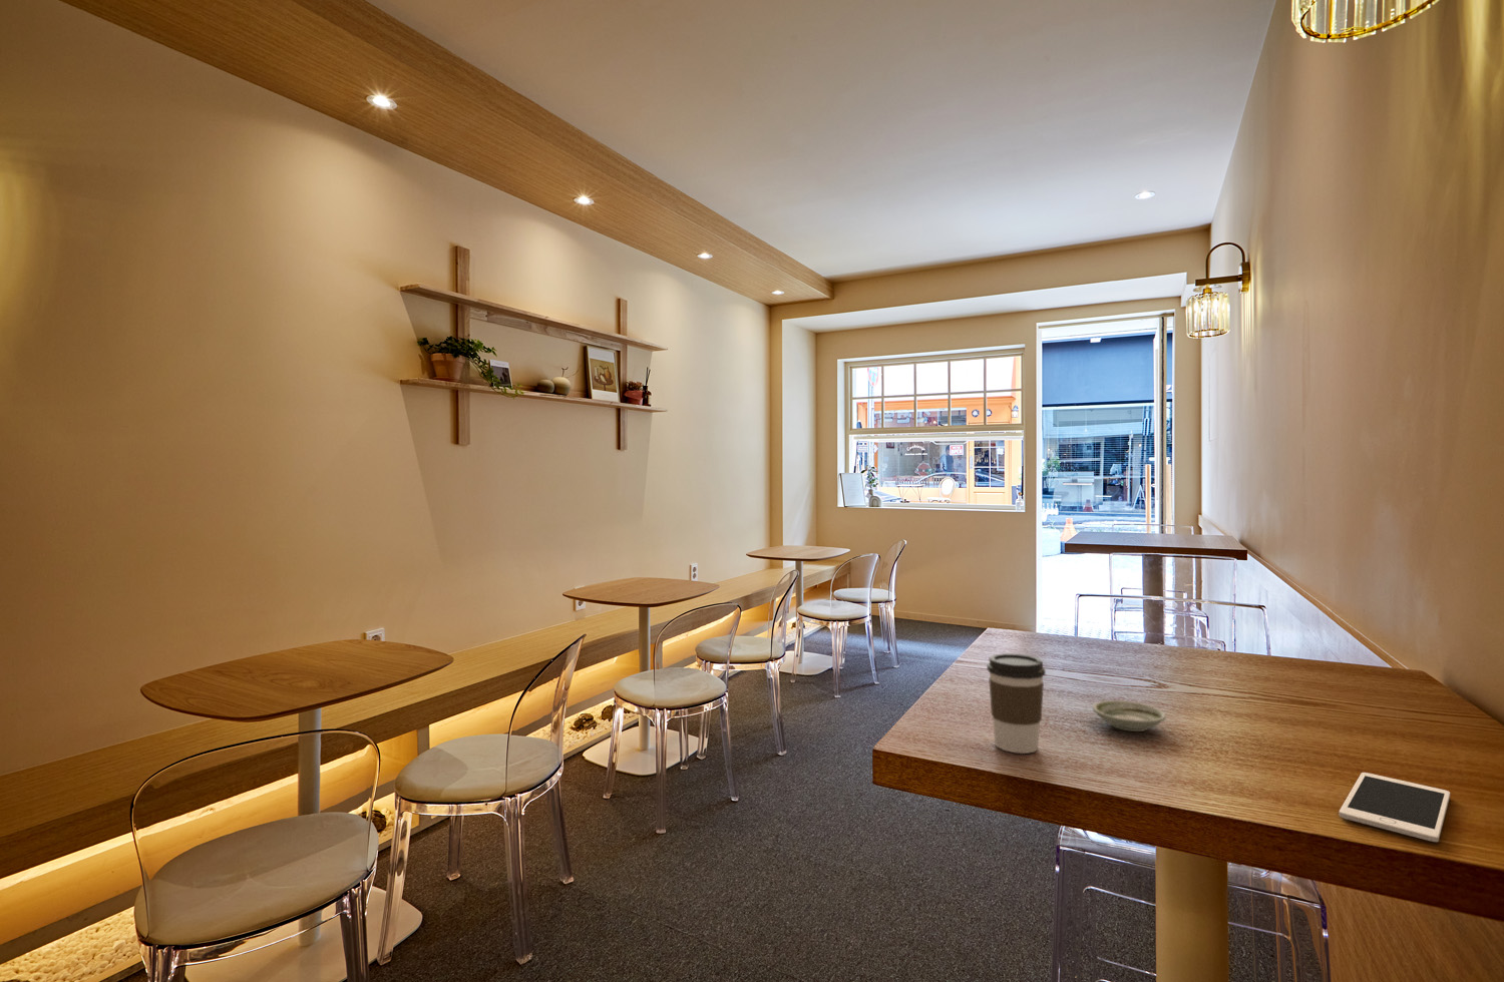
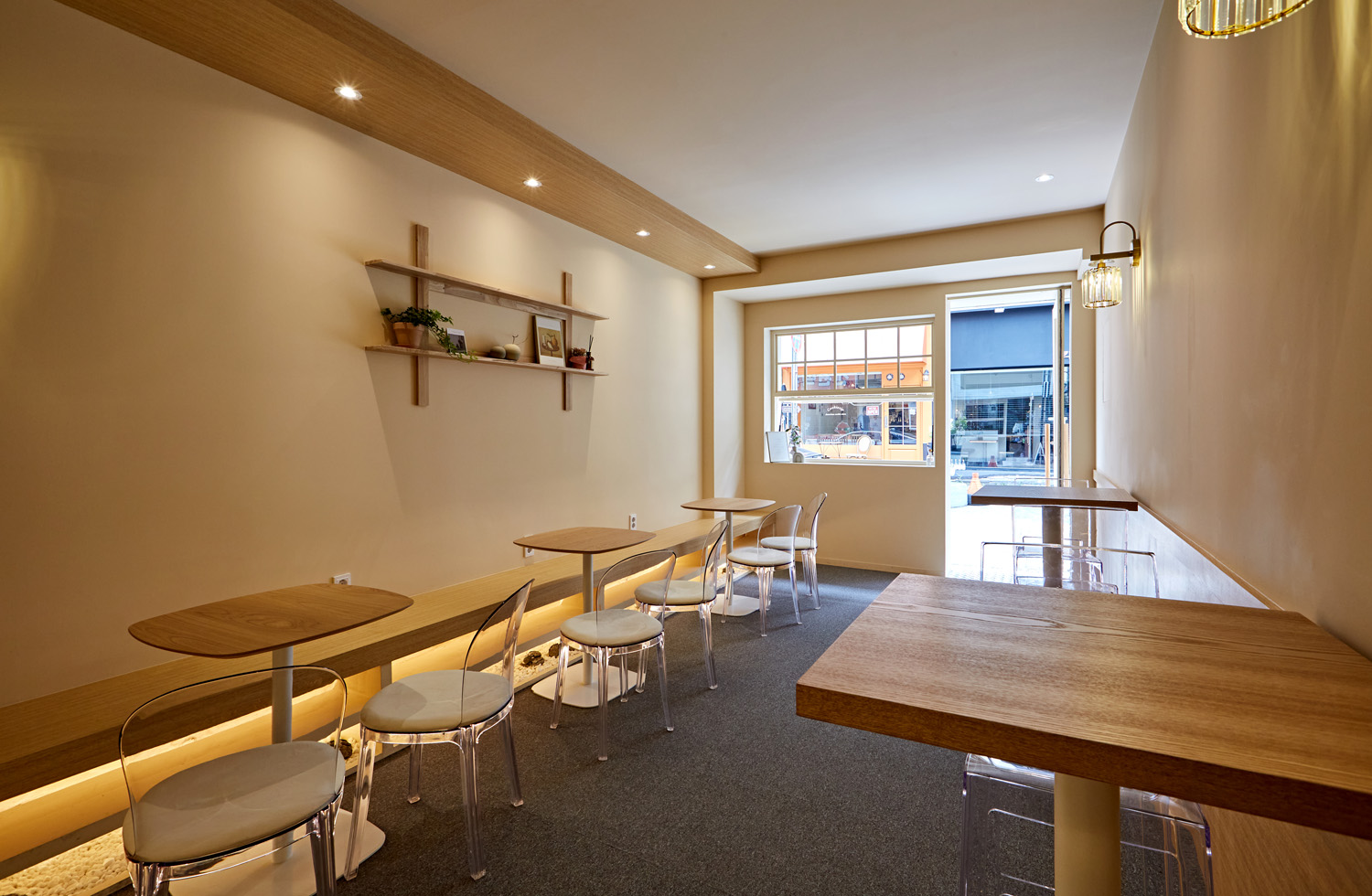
- cell phone (1395, 803)
- coffee cup (1016, 703)
- saucer (1128, 718)
